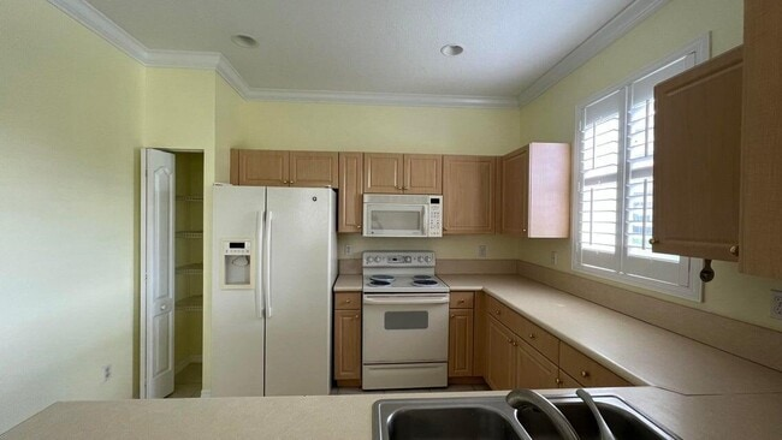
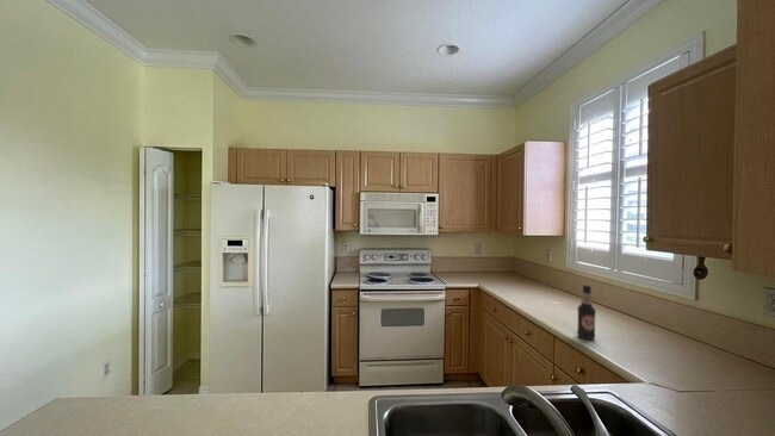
+ bottle (585, 311)
